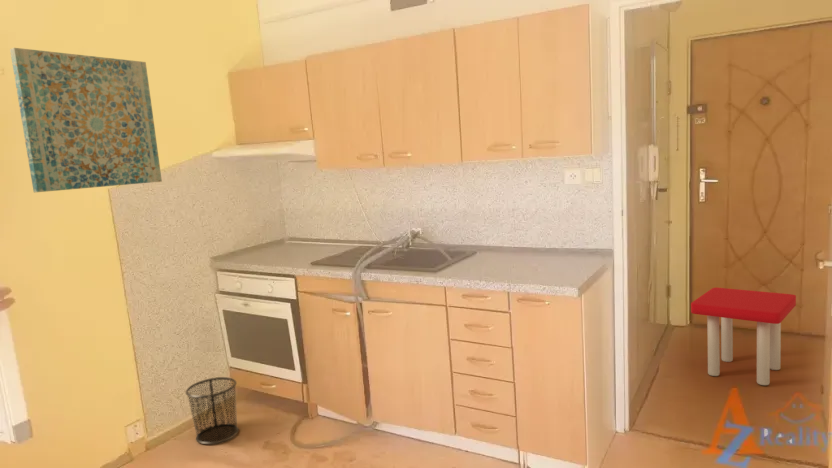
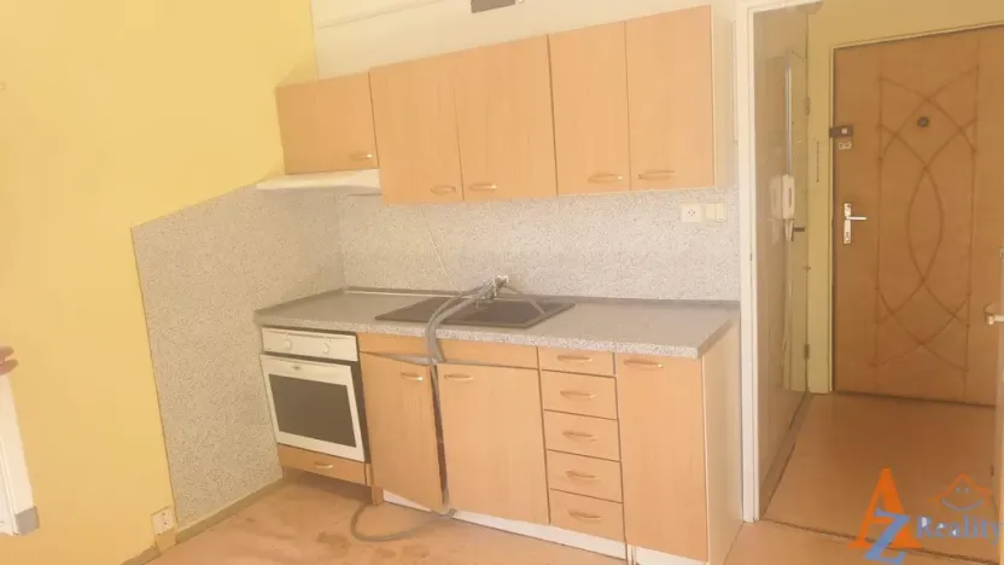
- waste bin (214, 410)
- wall art (93, 122)
- stool (732, 335)
